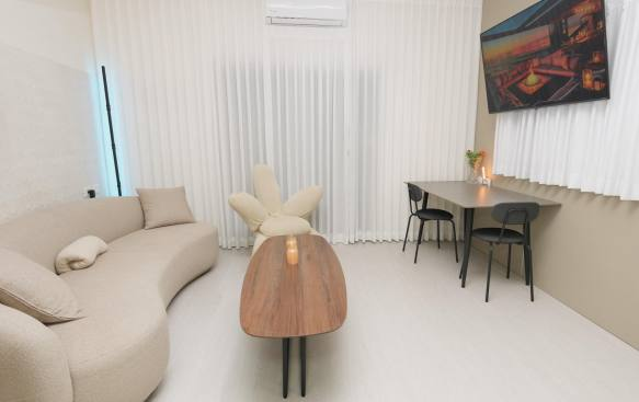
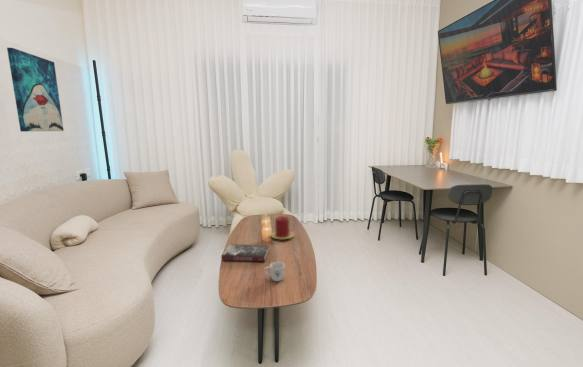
+ mug (274, 272)
+ book (246, 252)
+ candle (282, 227)
+ wall art (38, 94)
